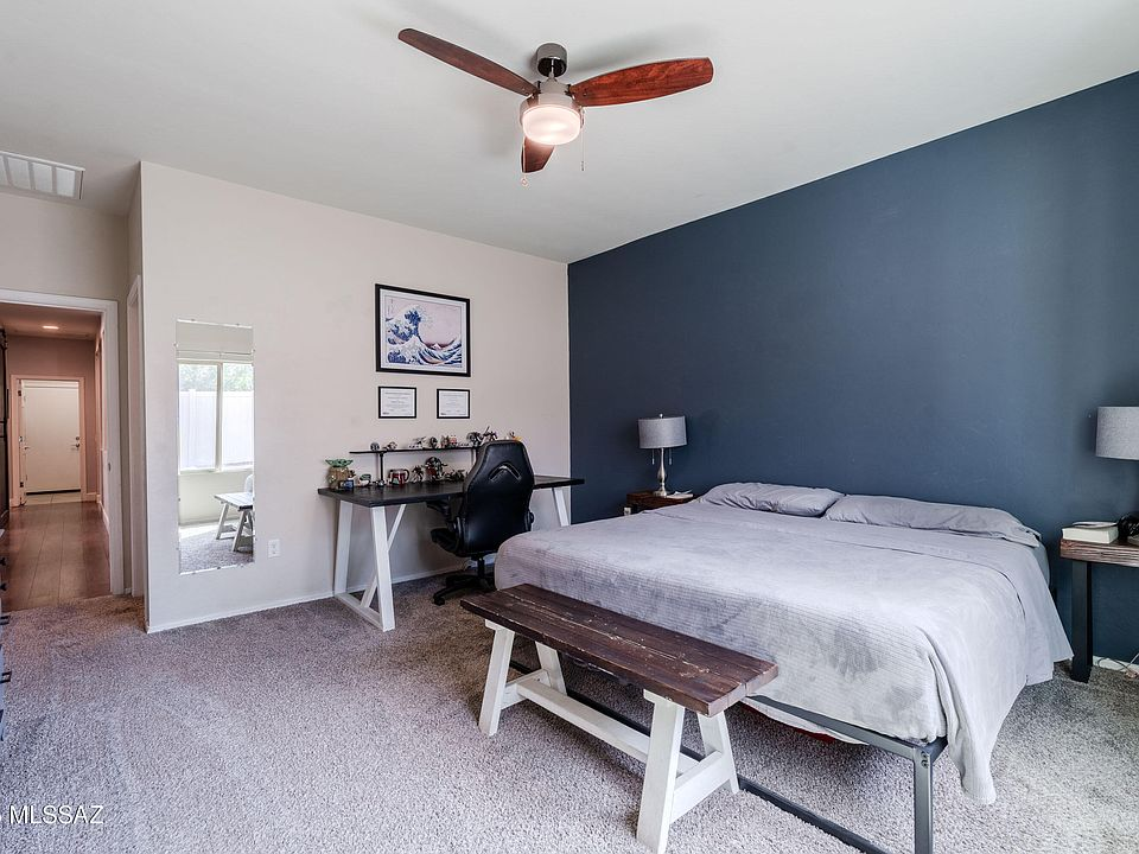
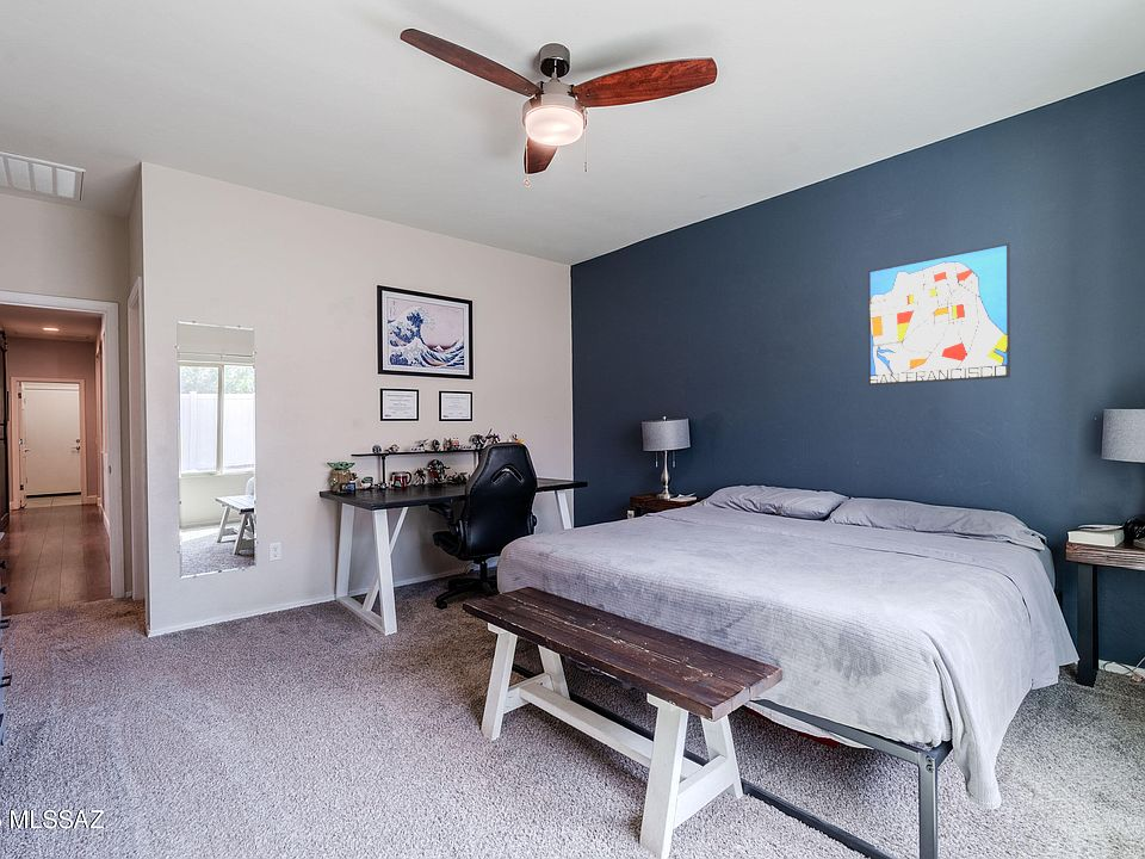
+ wall art (933, 320)
